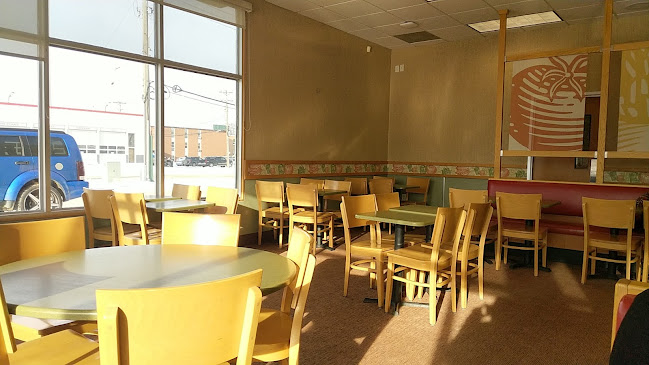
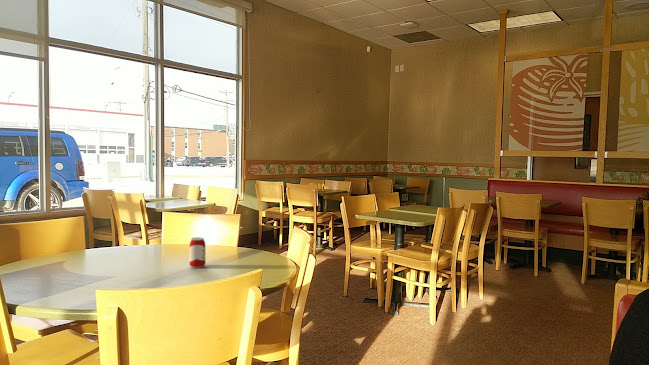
+ beverage can (197, 252)
